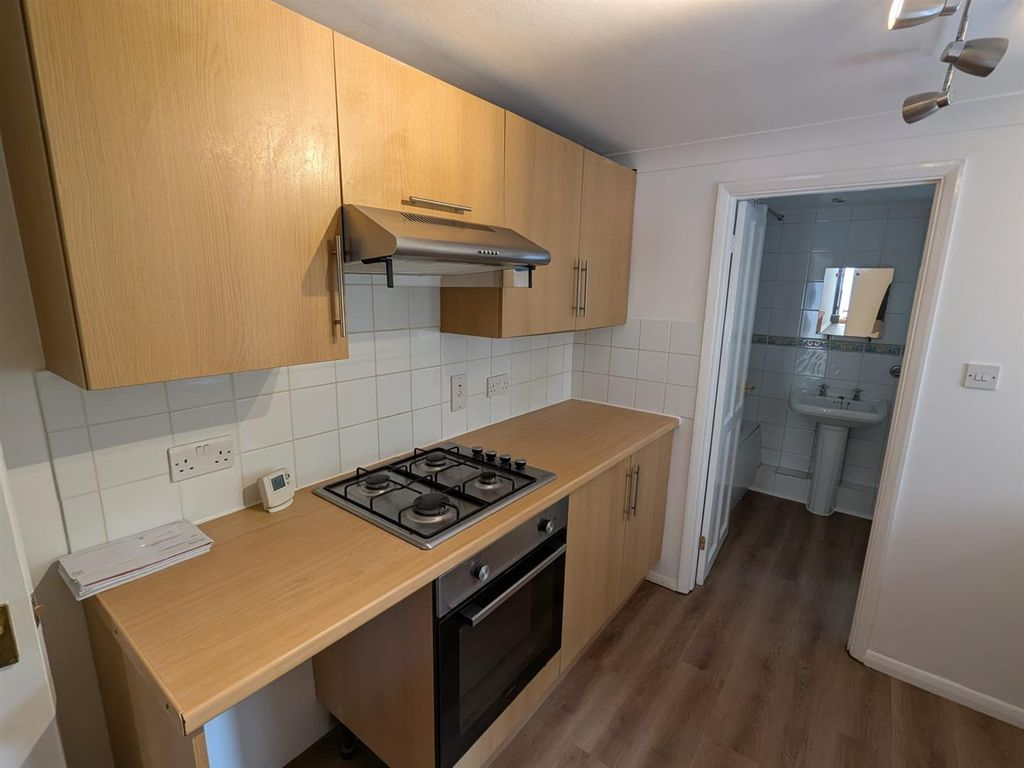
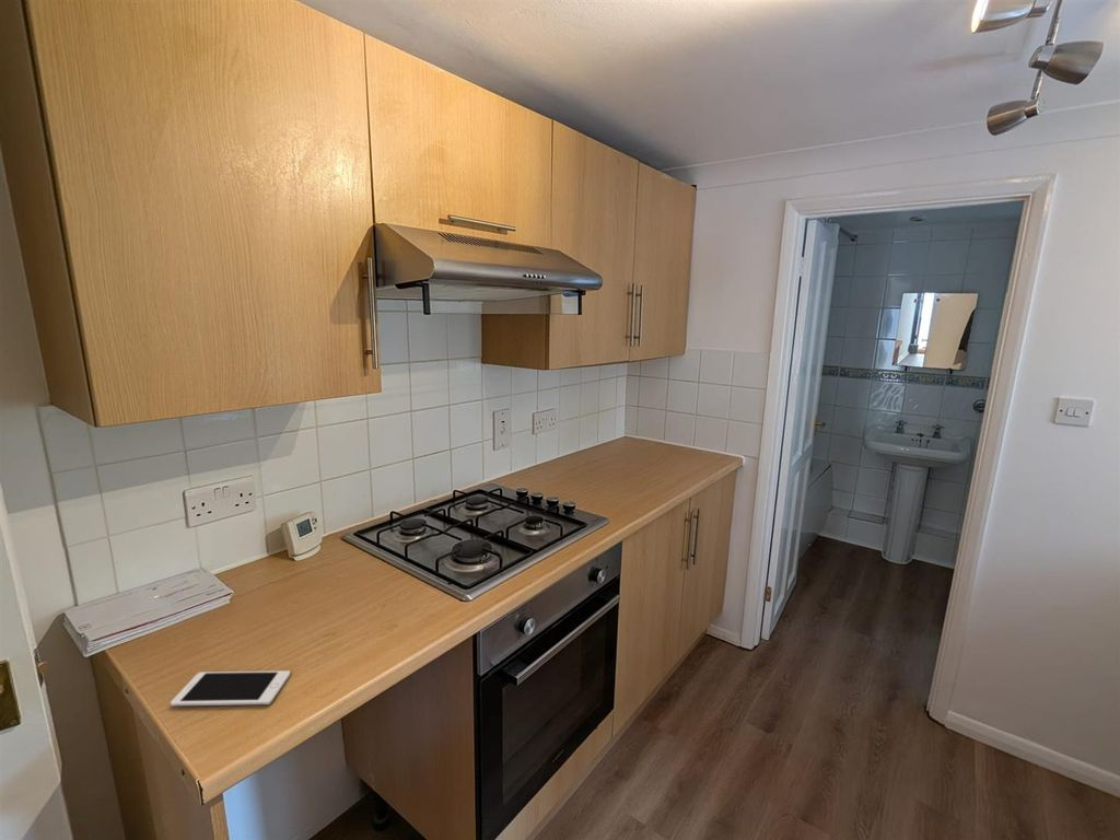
+ cell phone (233, 687)
